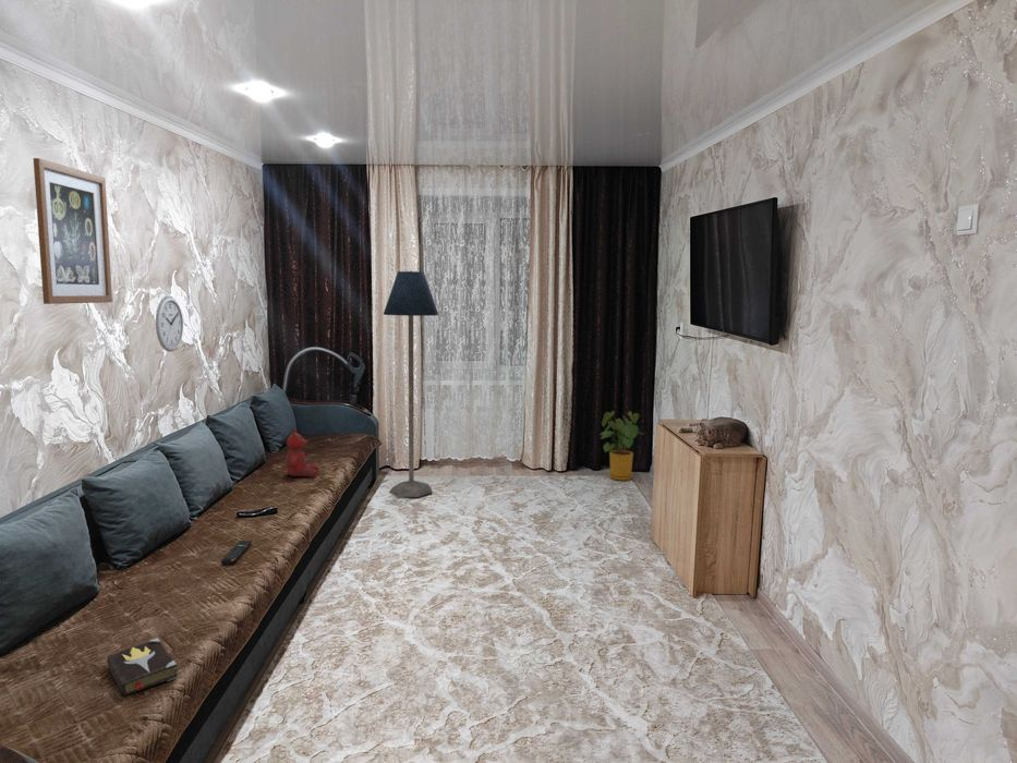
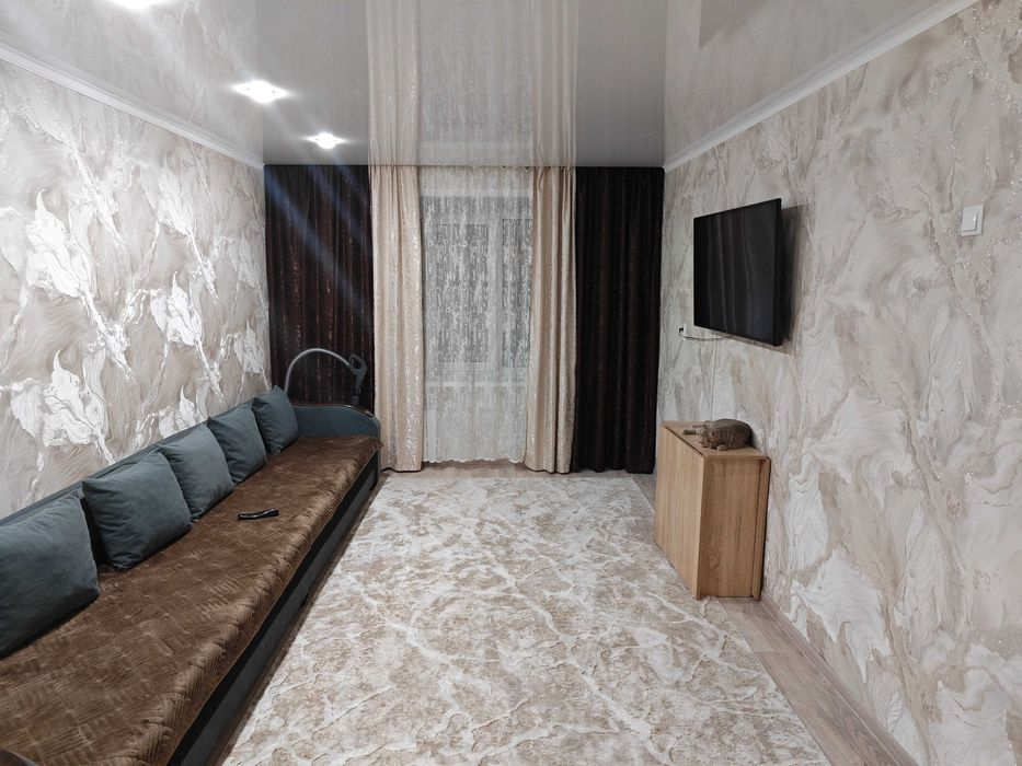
- wall clock (170, 324)
- floor lamp (411, 383)
- hardback book (142, 665)
- teddy bear (302, 451)
- remote control (237, 552)
- house plant (619, 445)
- wall art (76, 237)
